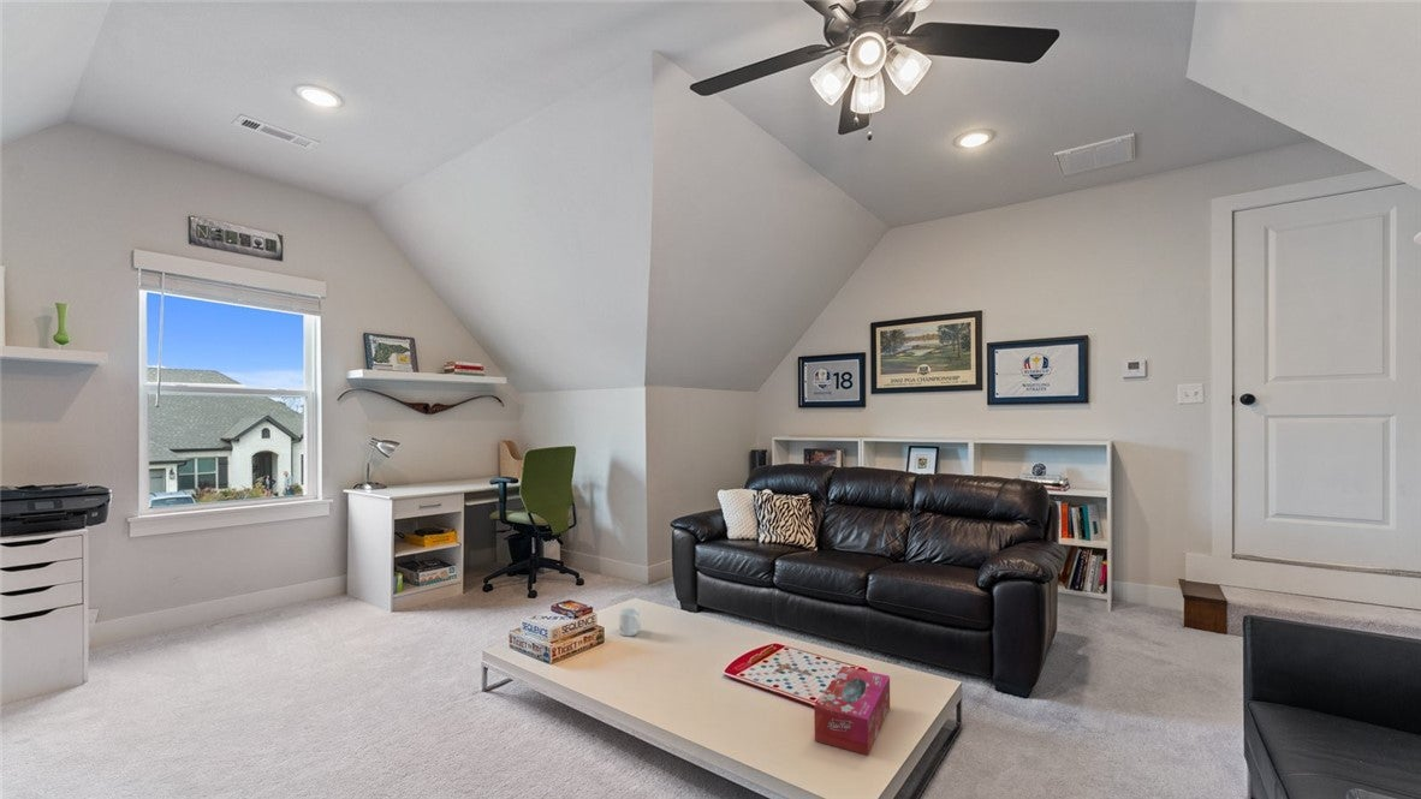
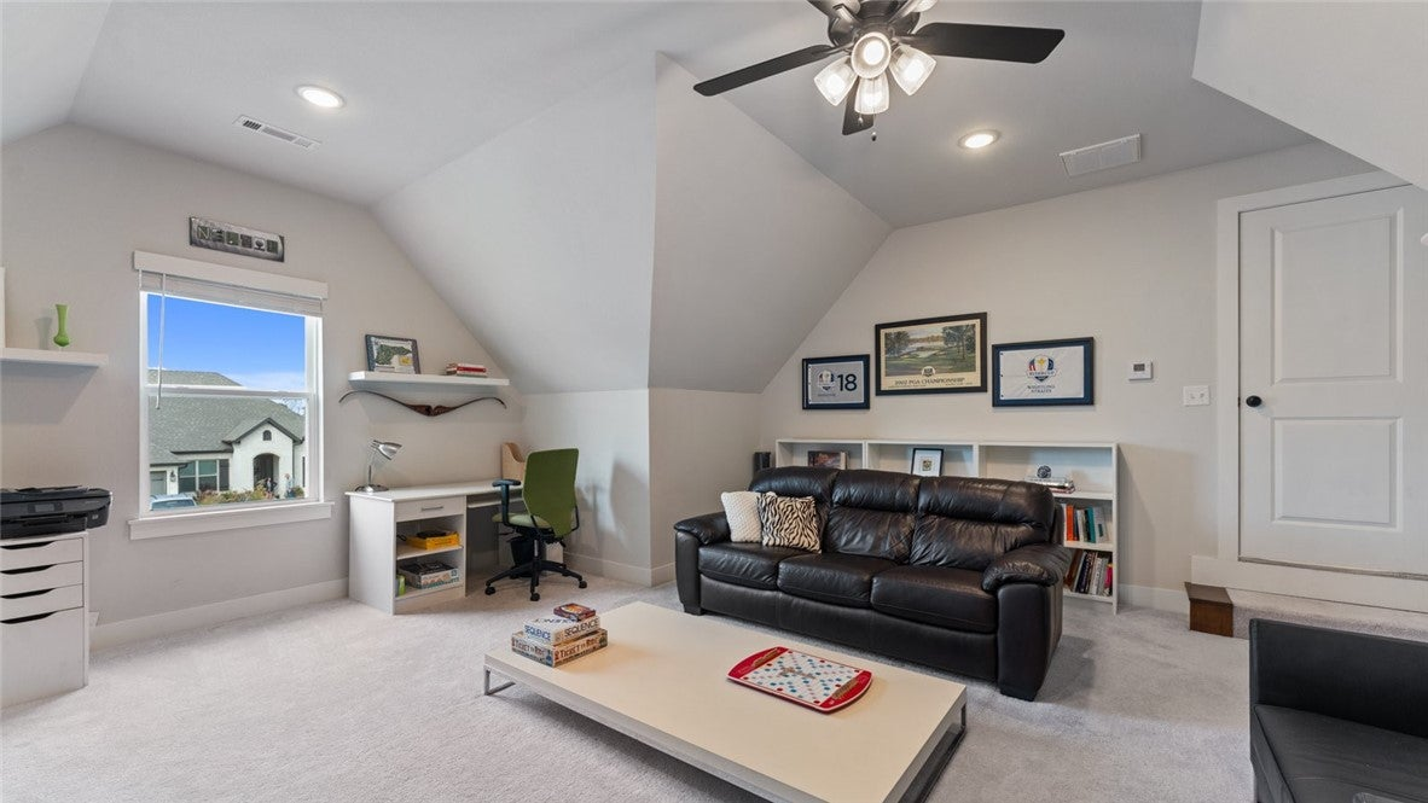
- mug (631, 622)
- tissue box (854, 706)
